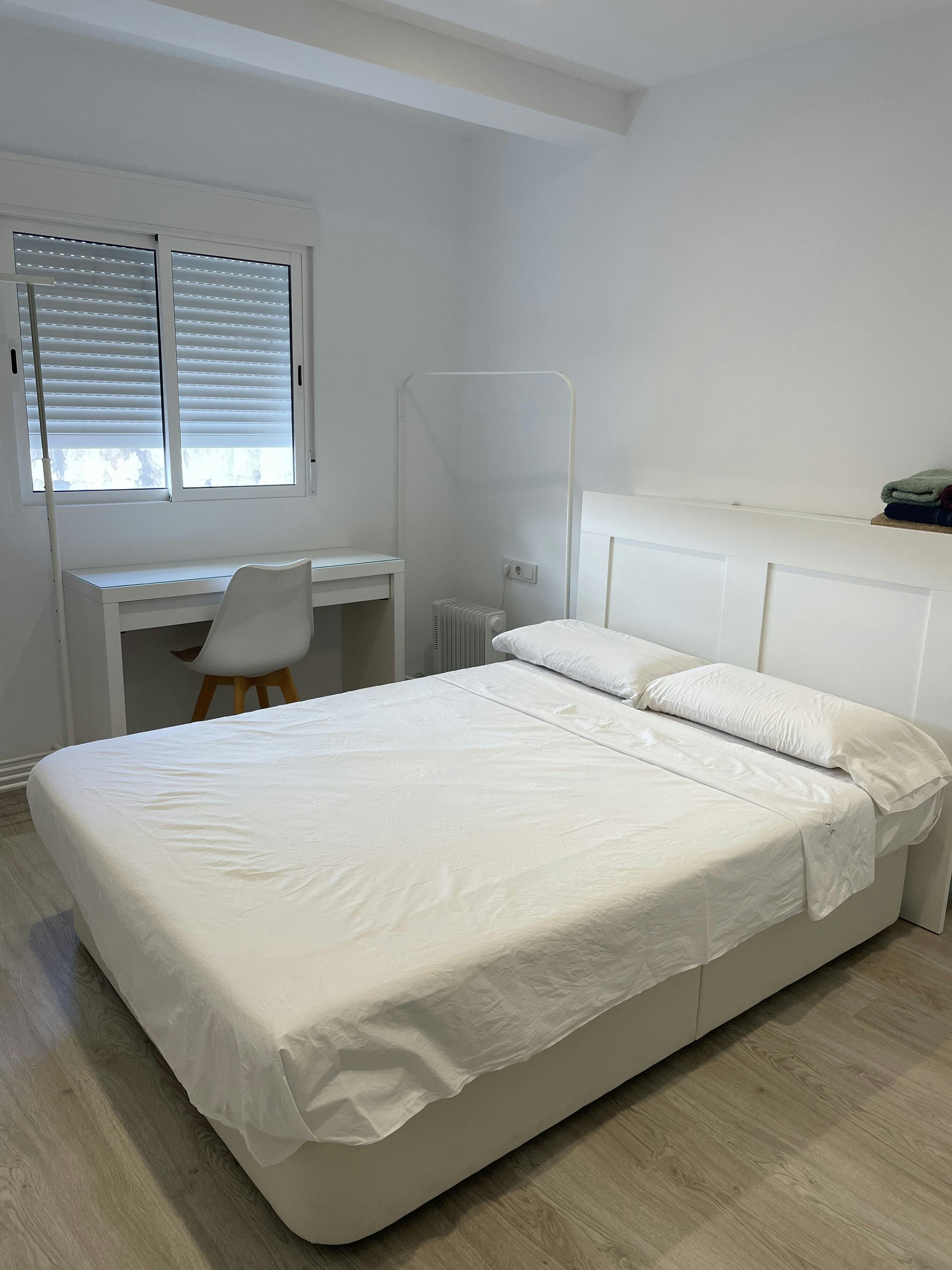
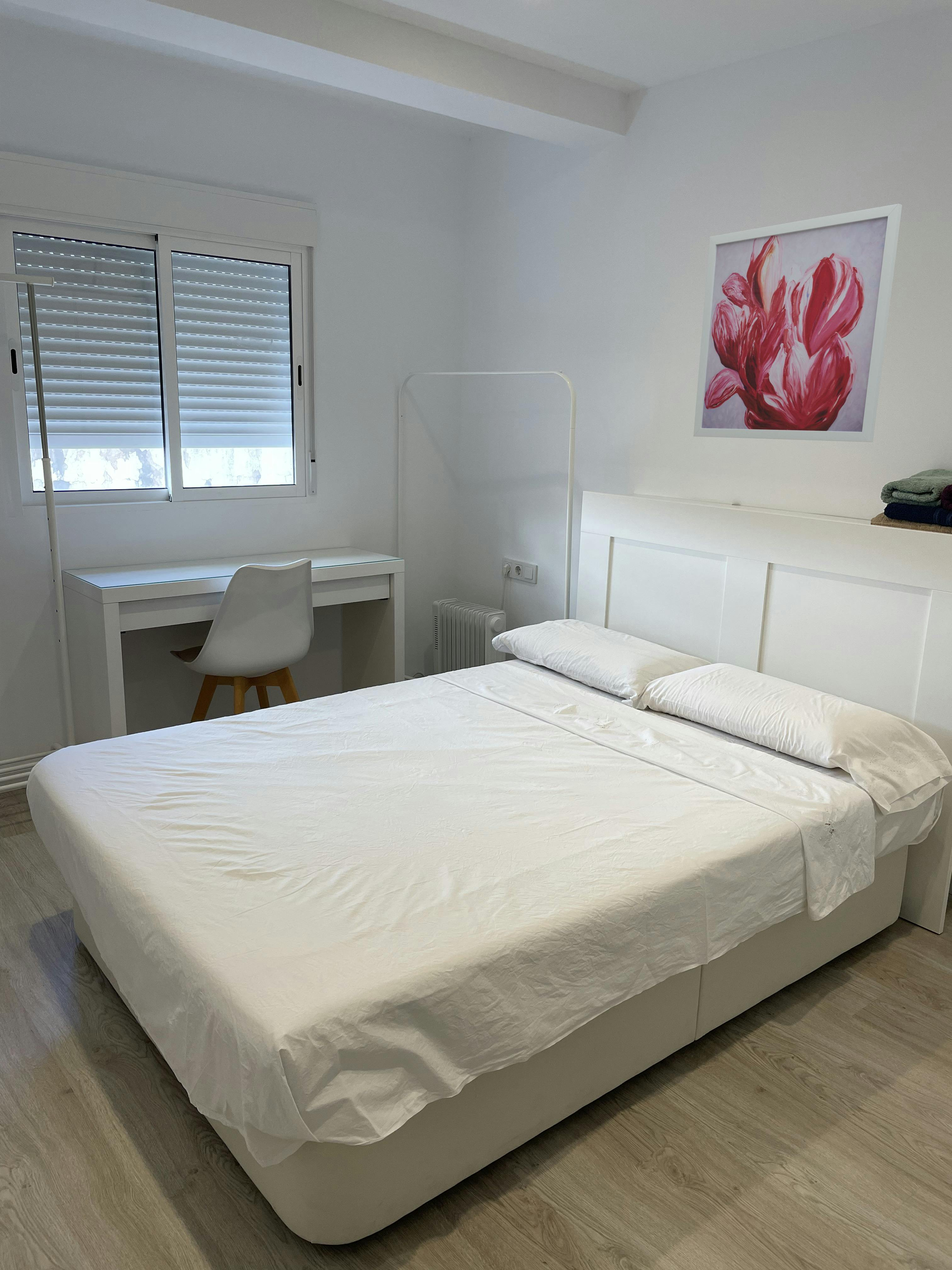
+ wall art (786, 333)
